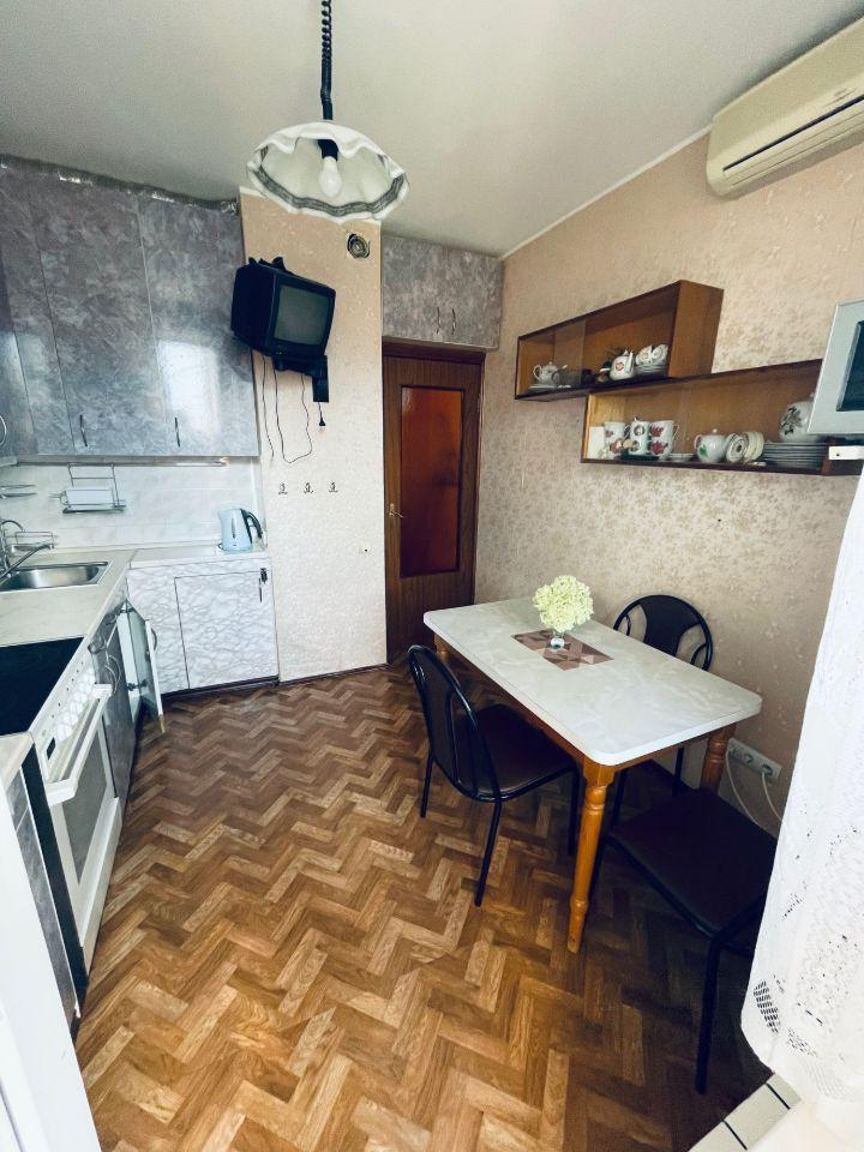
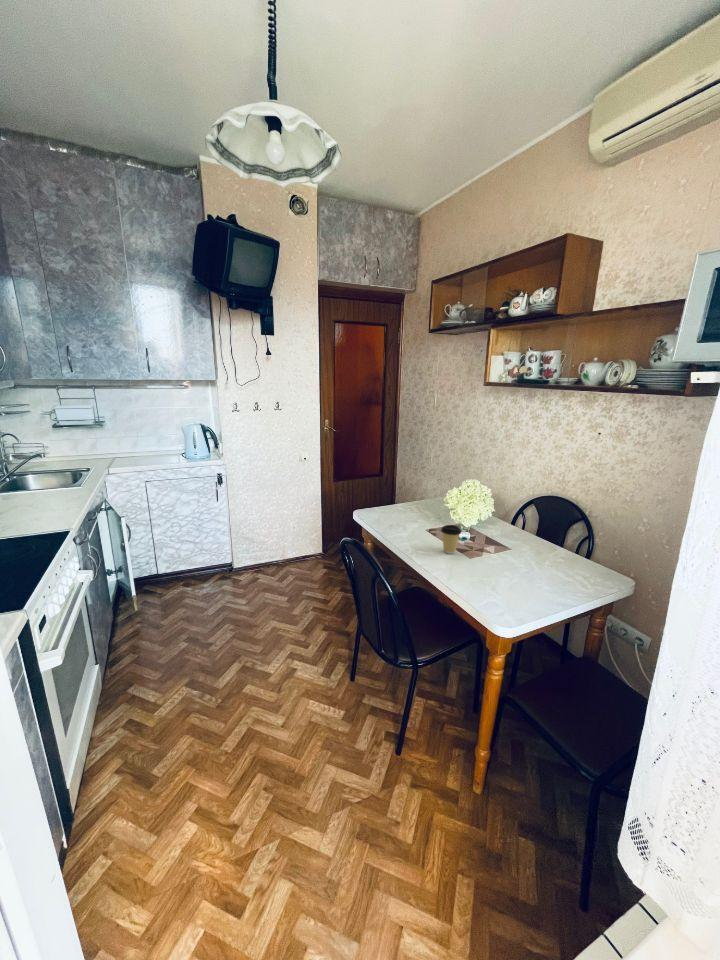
+ coffee cup (450, 539)
